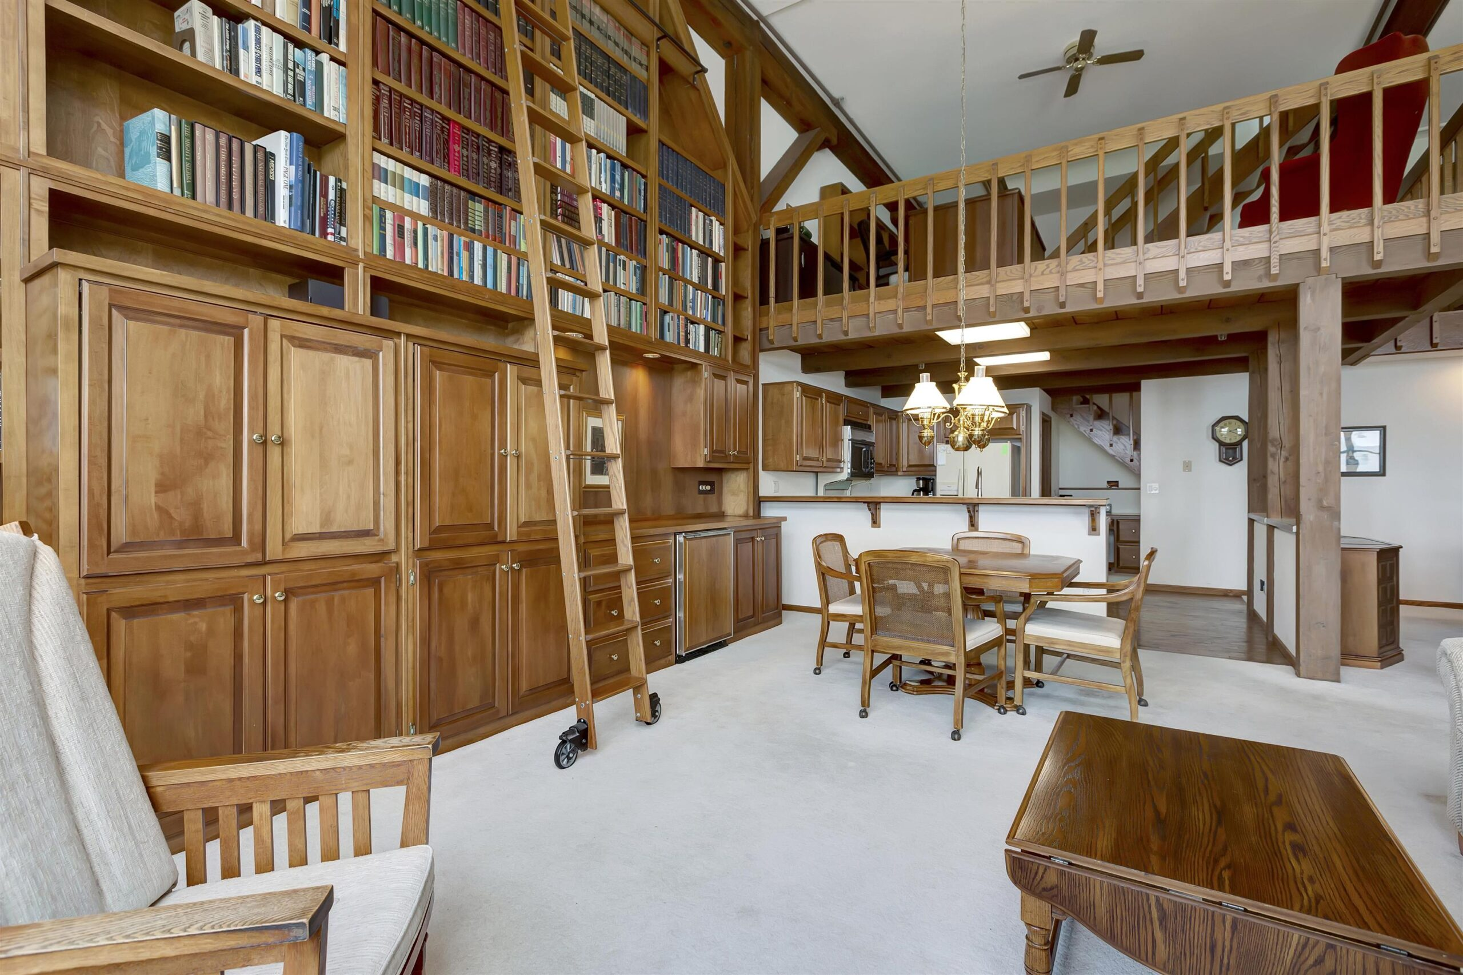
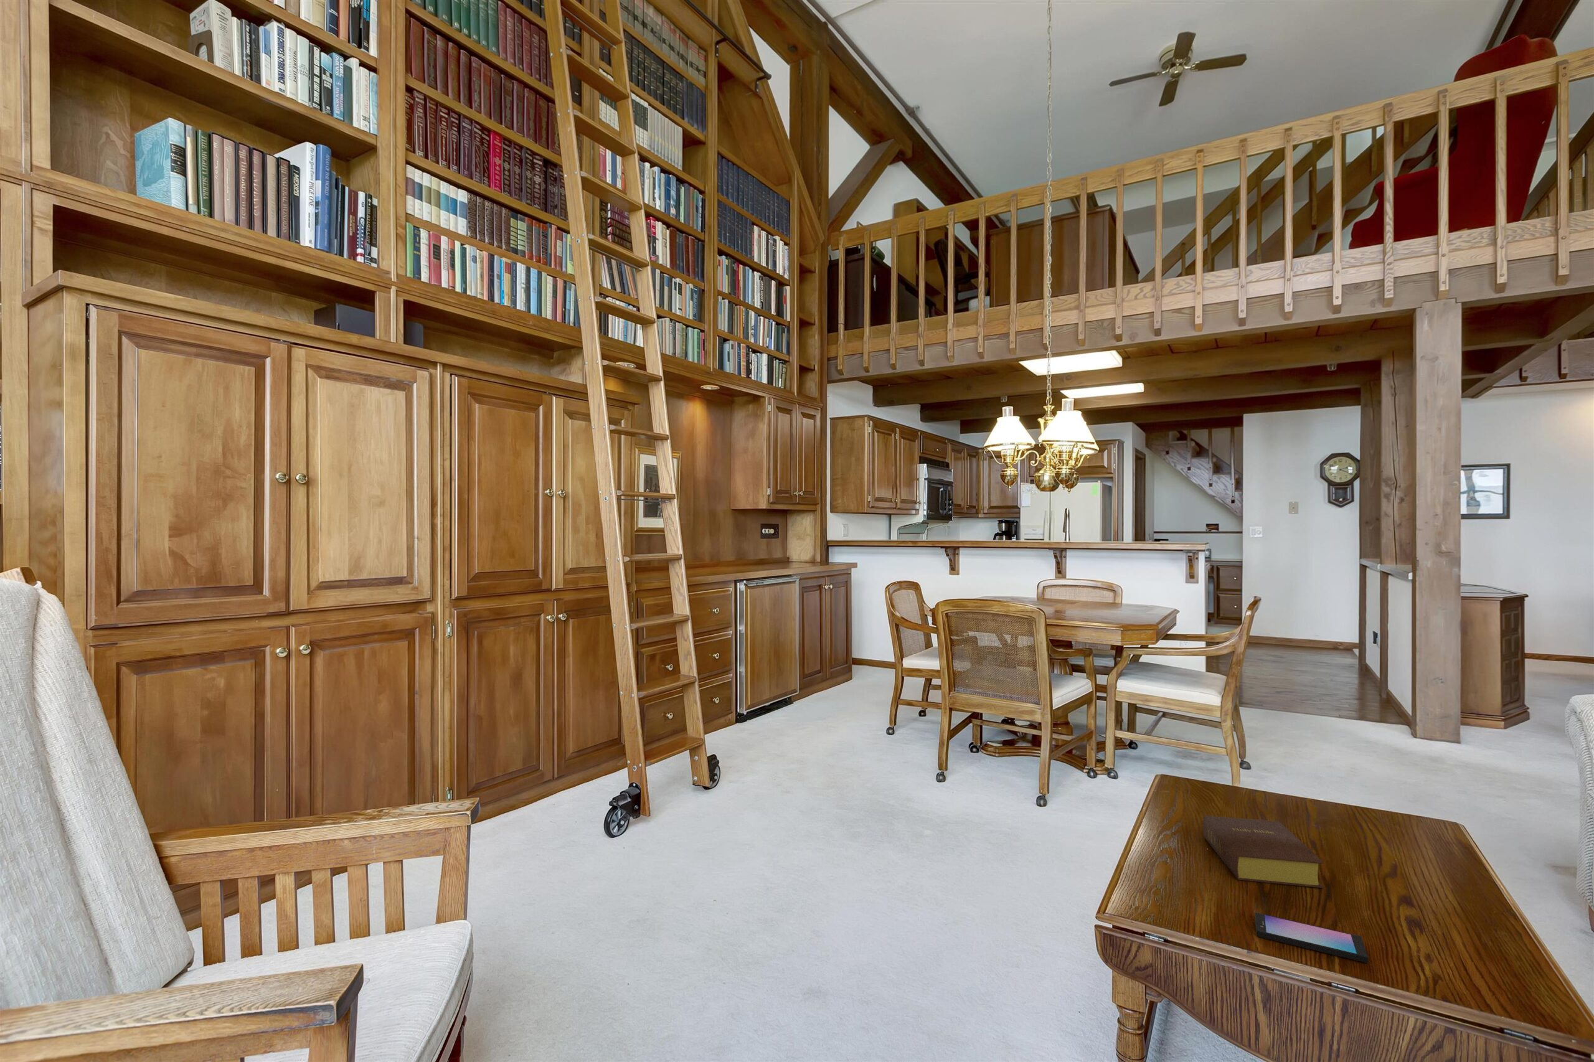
+ bible (1257, 849)
+ smartphone (1308, 935)
